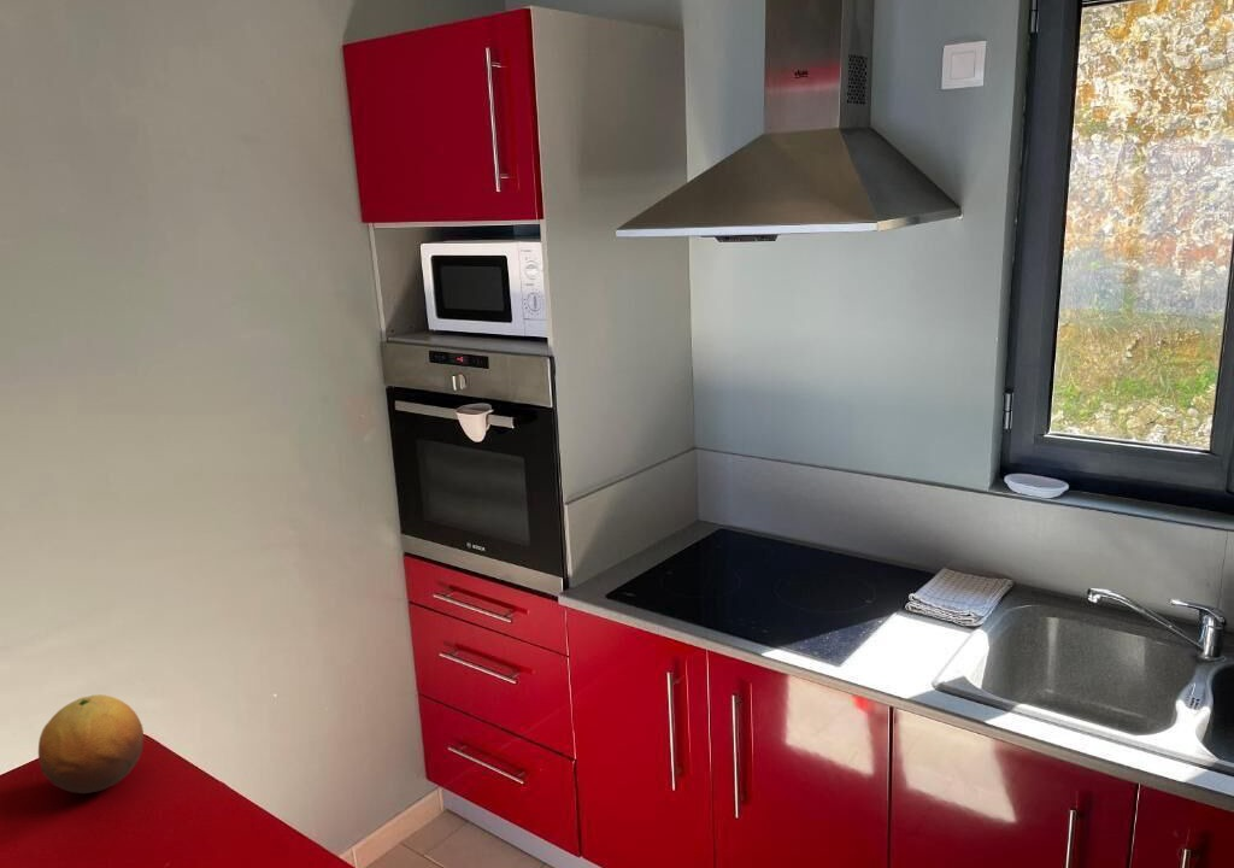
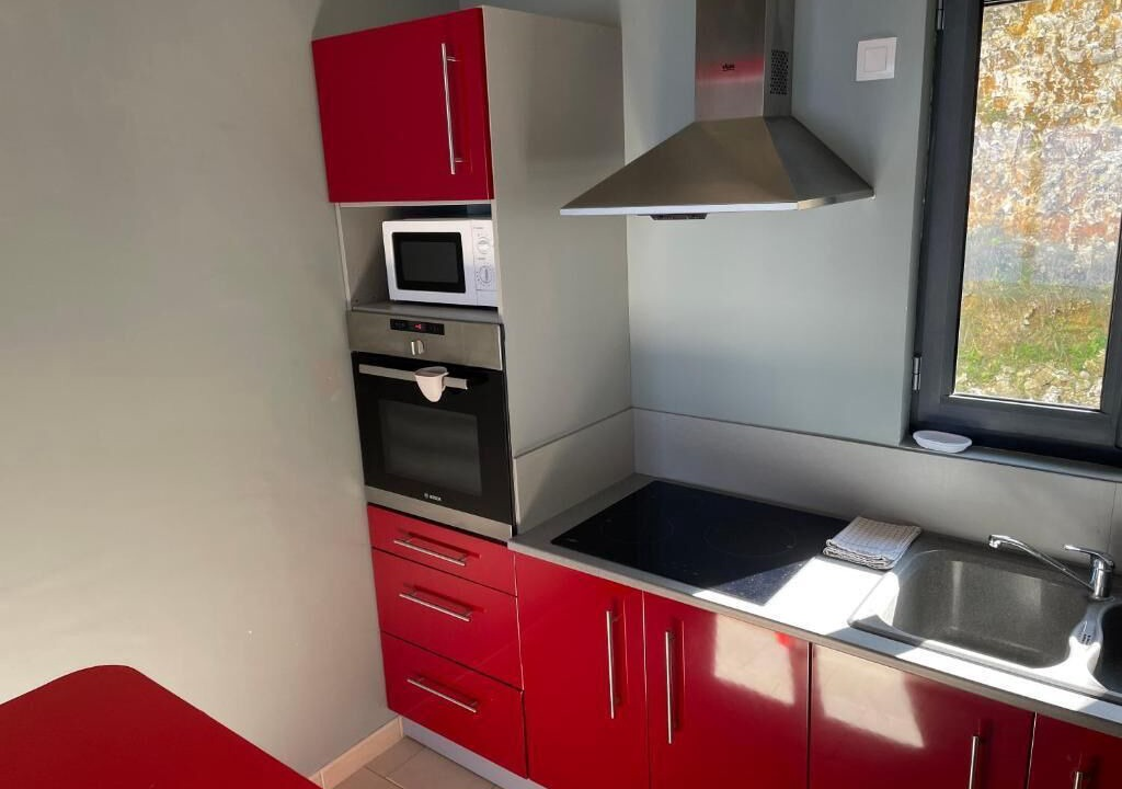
- fruit (92, 743)
